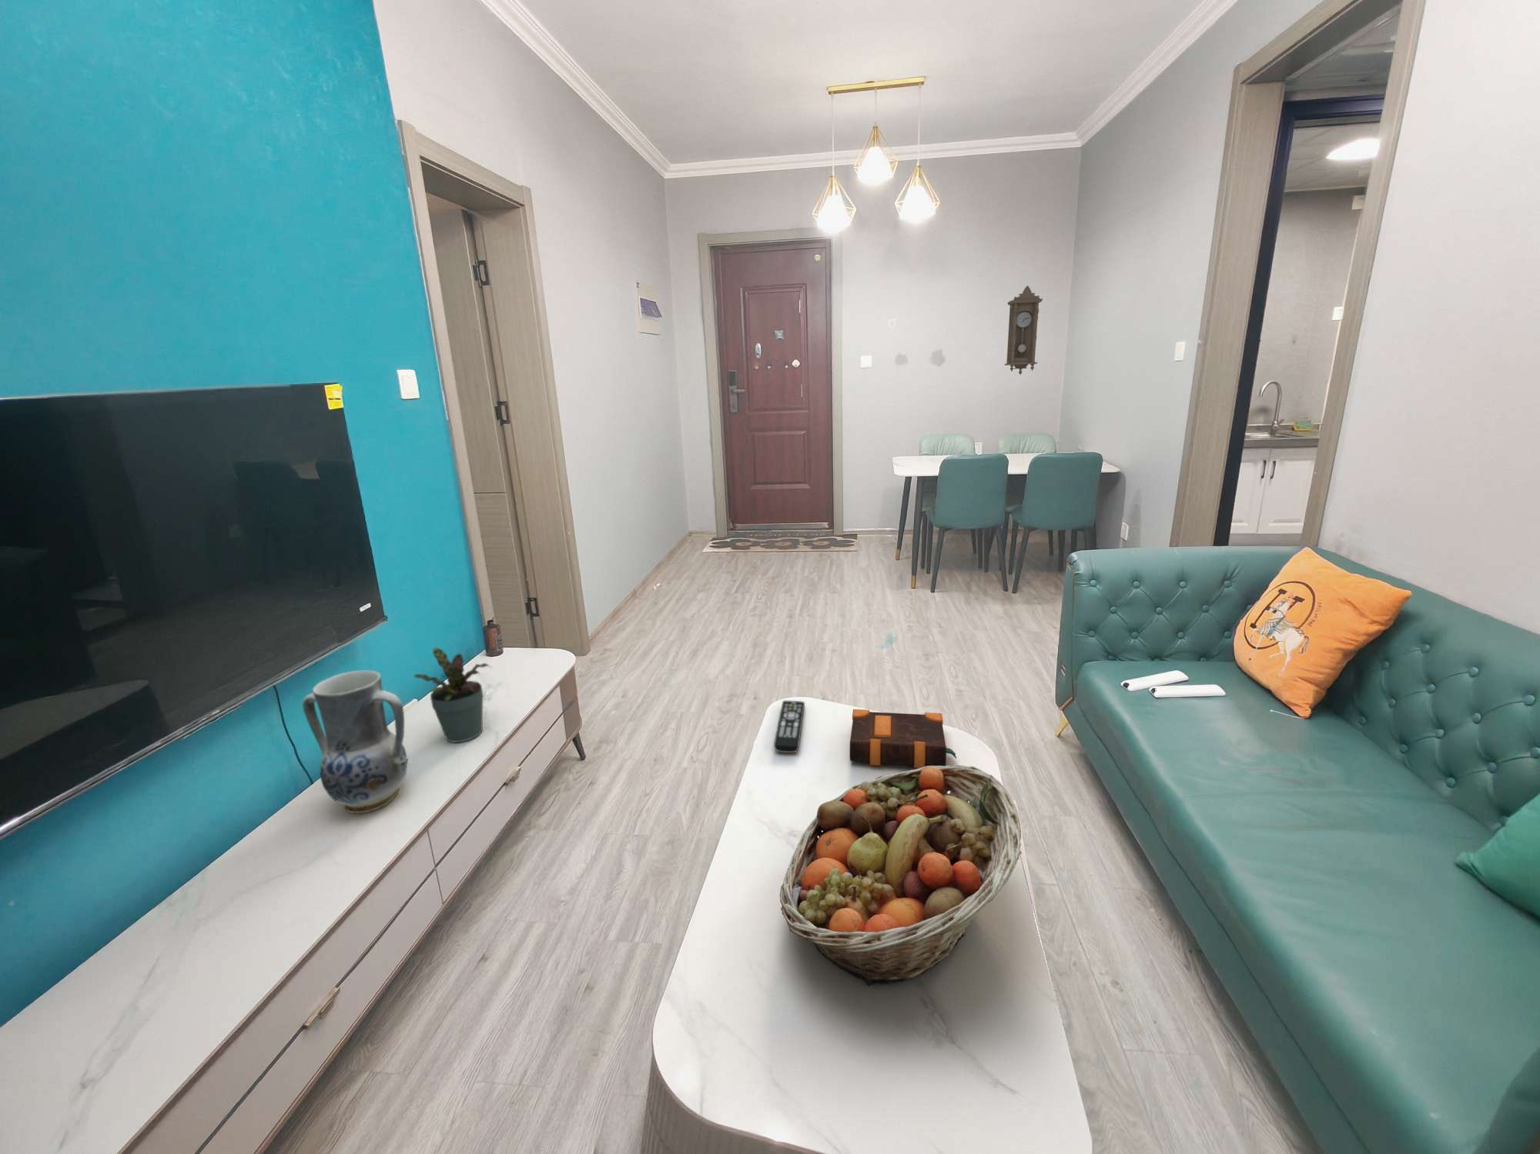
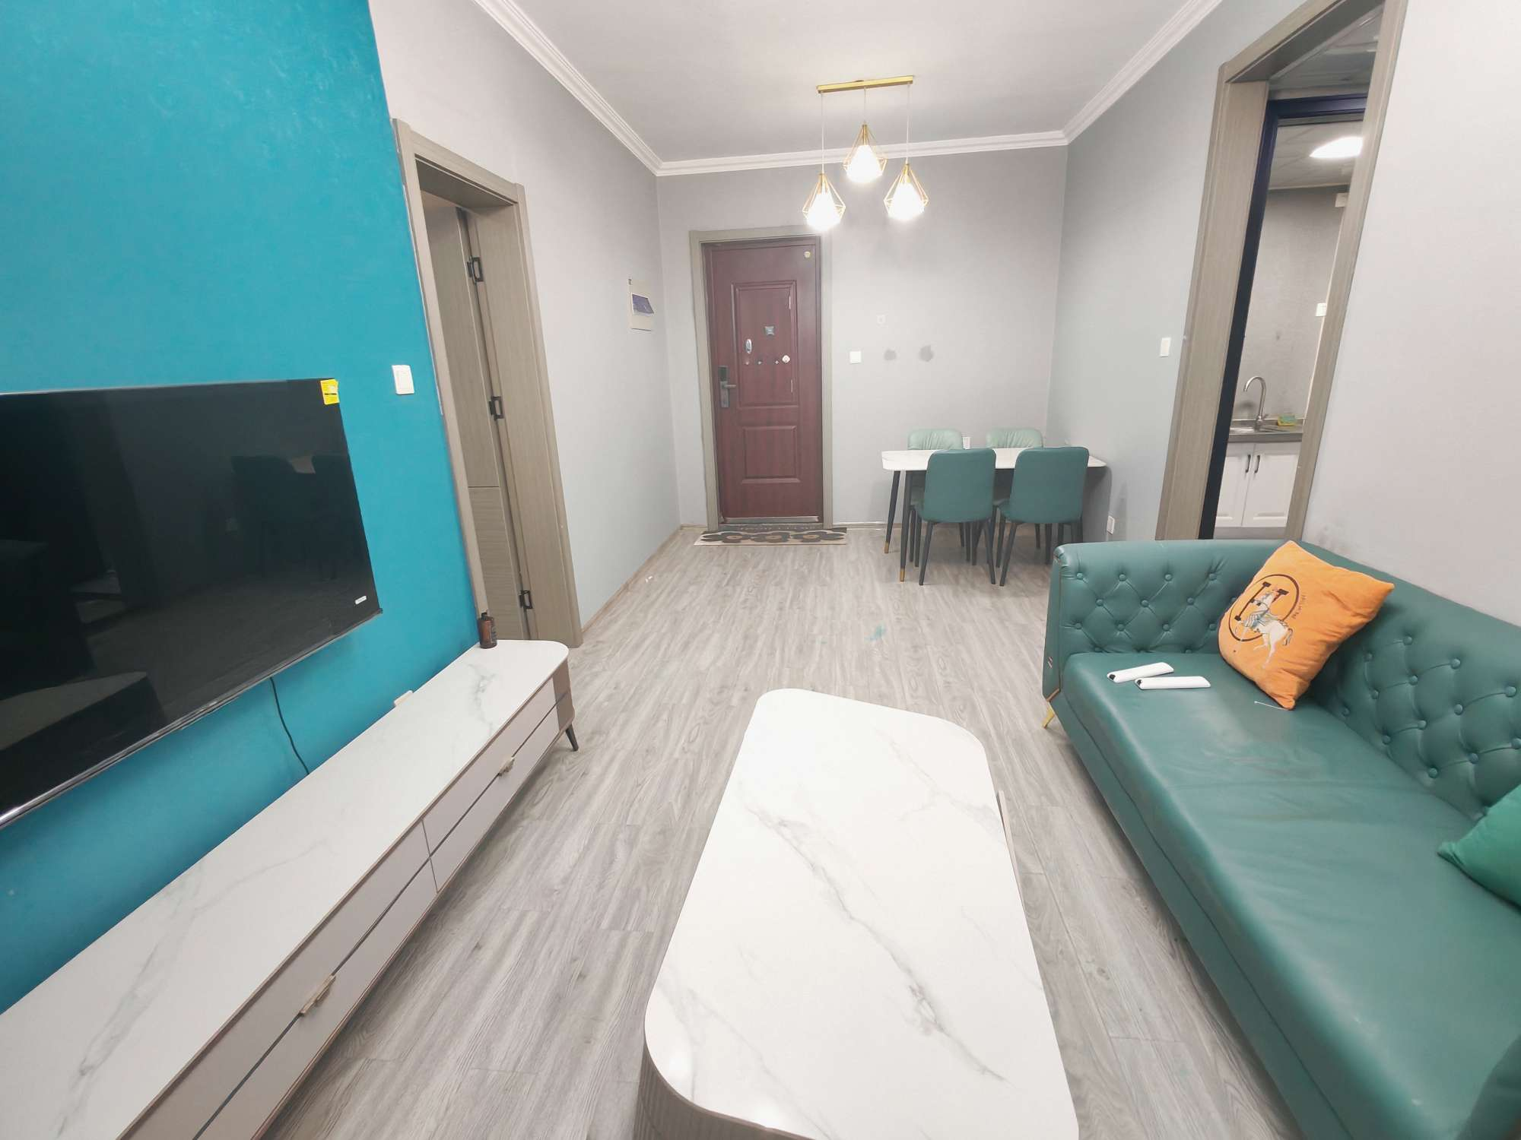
- fruit basket (899, 859)
- remote control (791, 725)
- bible (902, 737)
- potted plant (456, 690)
- pendulum clock (1022, 331)
- vase (358, 742)
